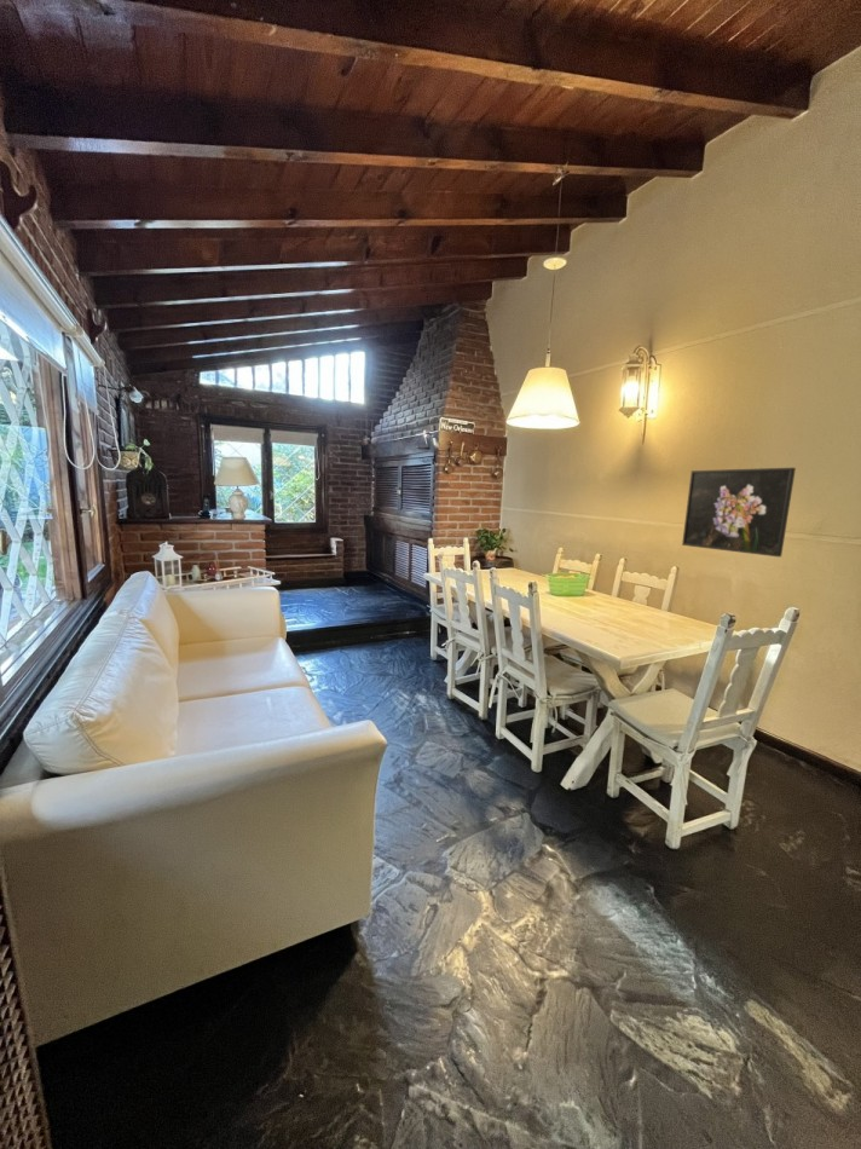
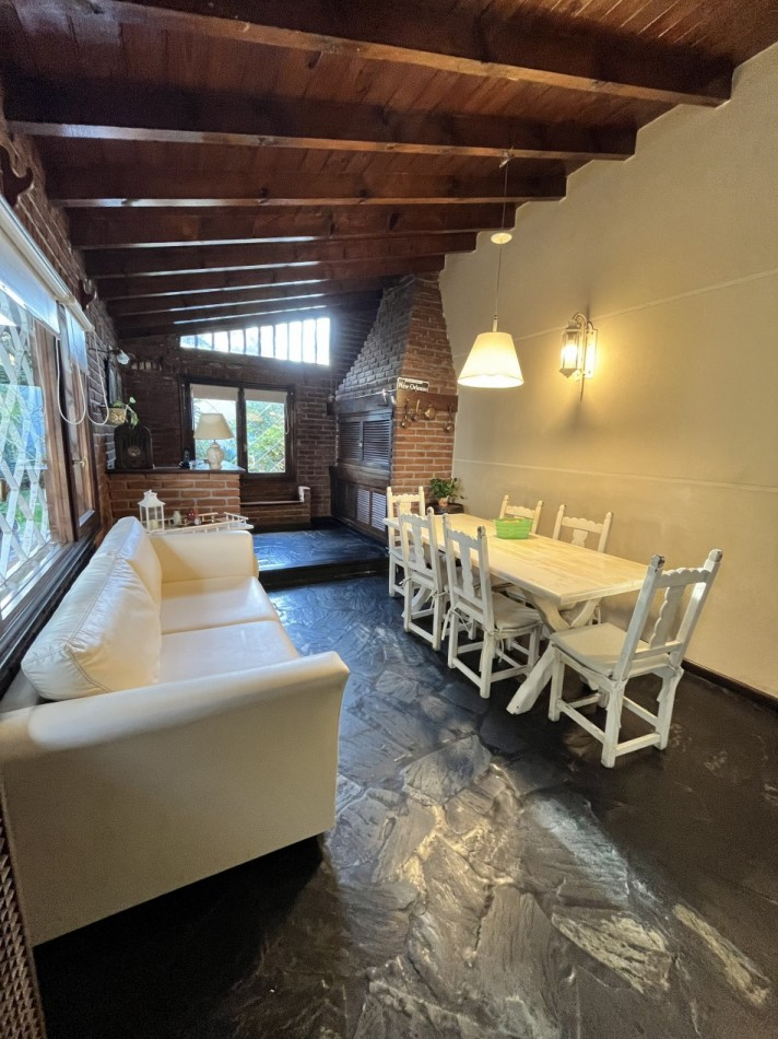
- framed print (733, 510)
